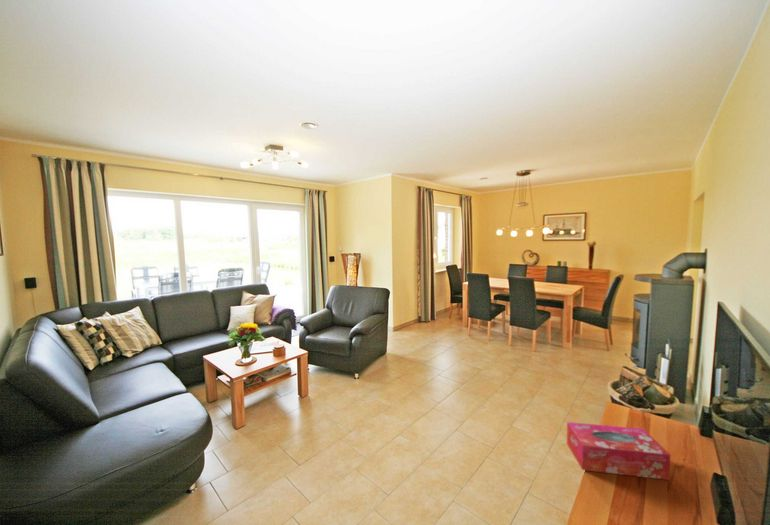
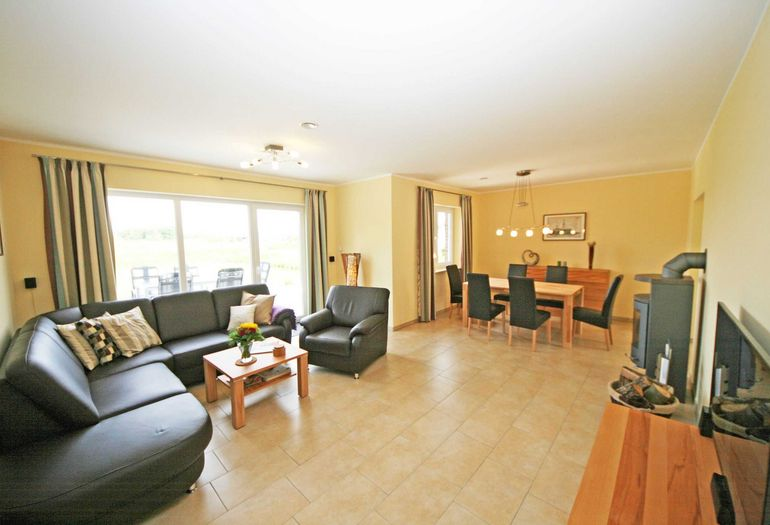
- tissue box (613, 448)
